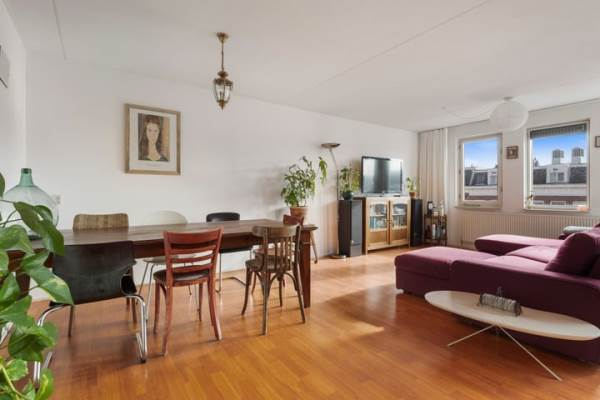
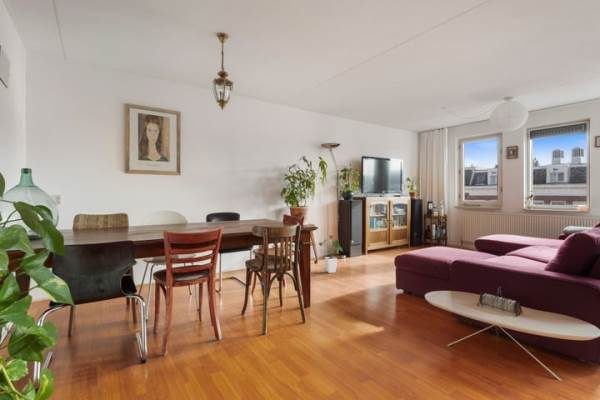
+ house plant (329, 254)
